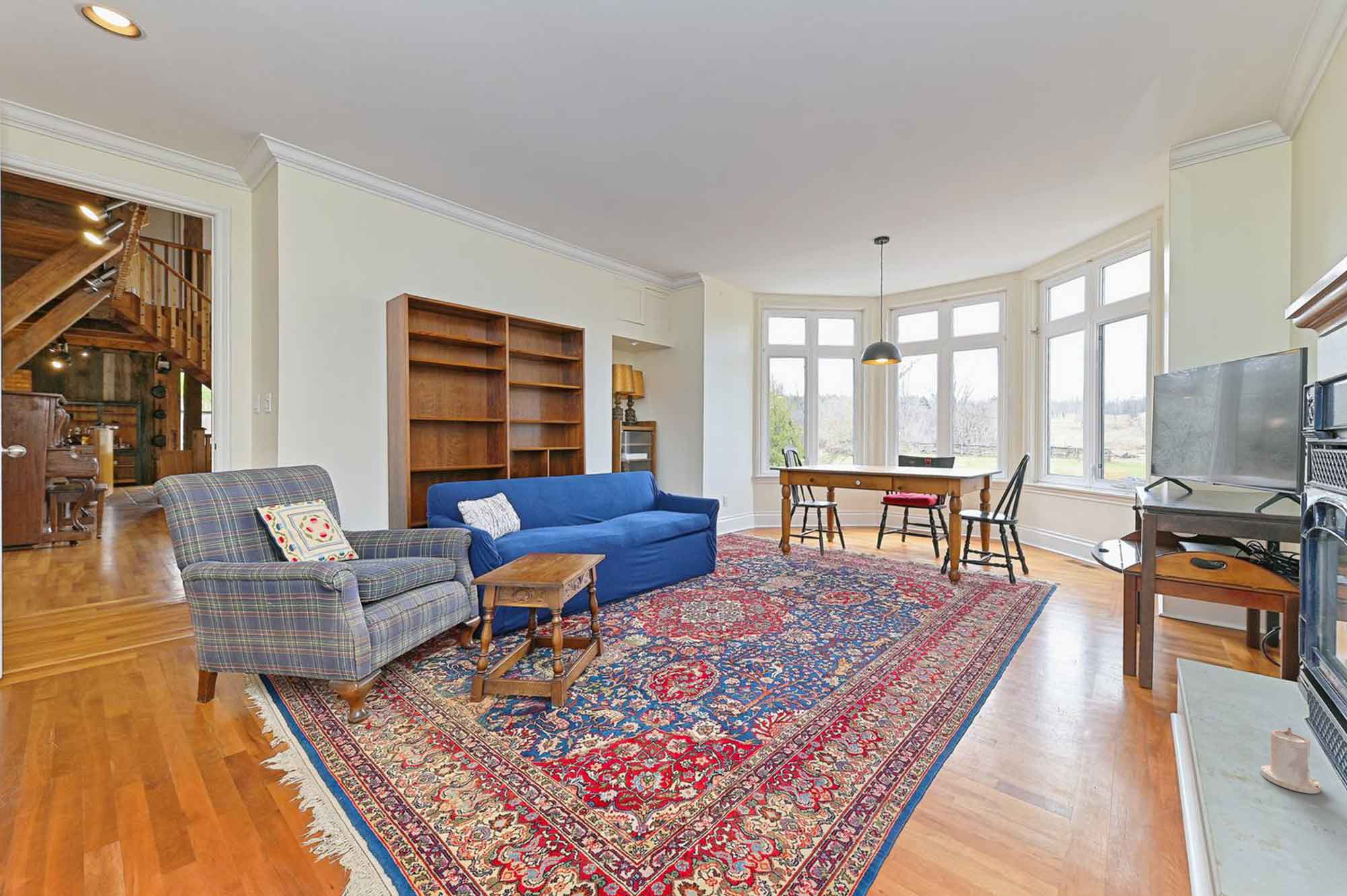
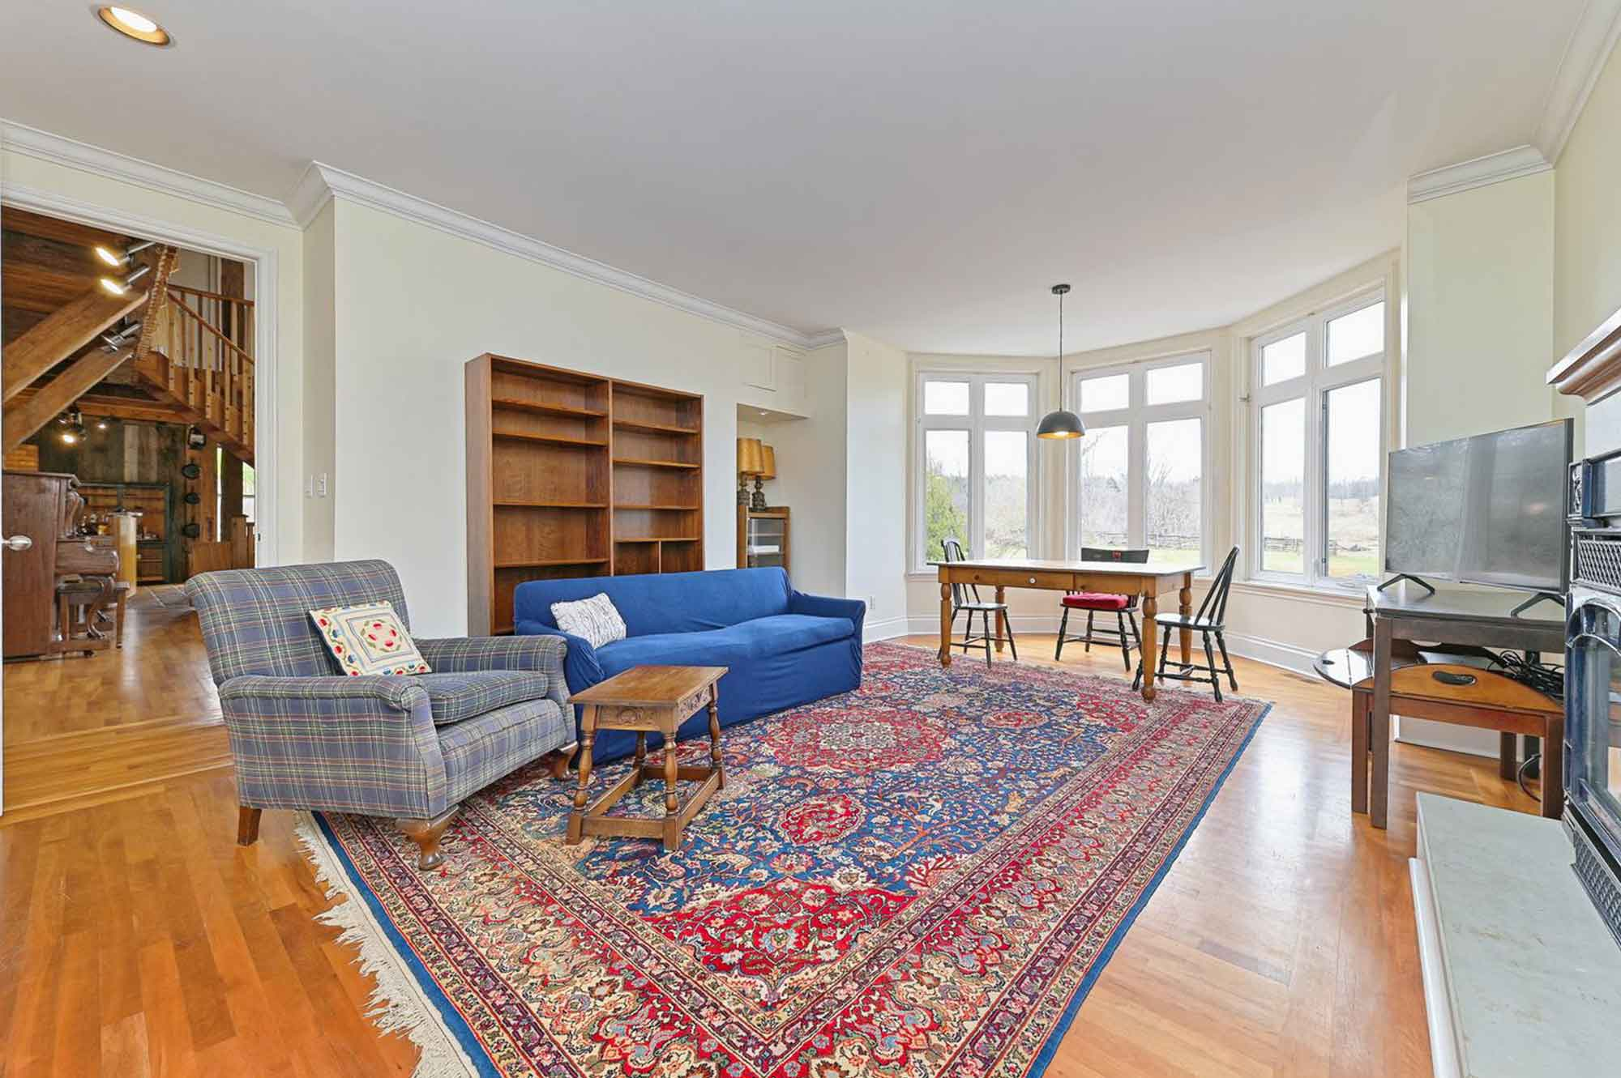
- candle (1290, 755)
